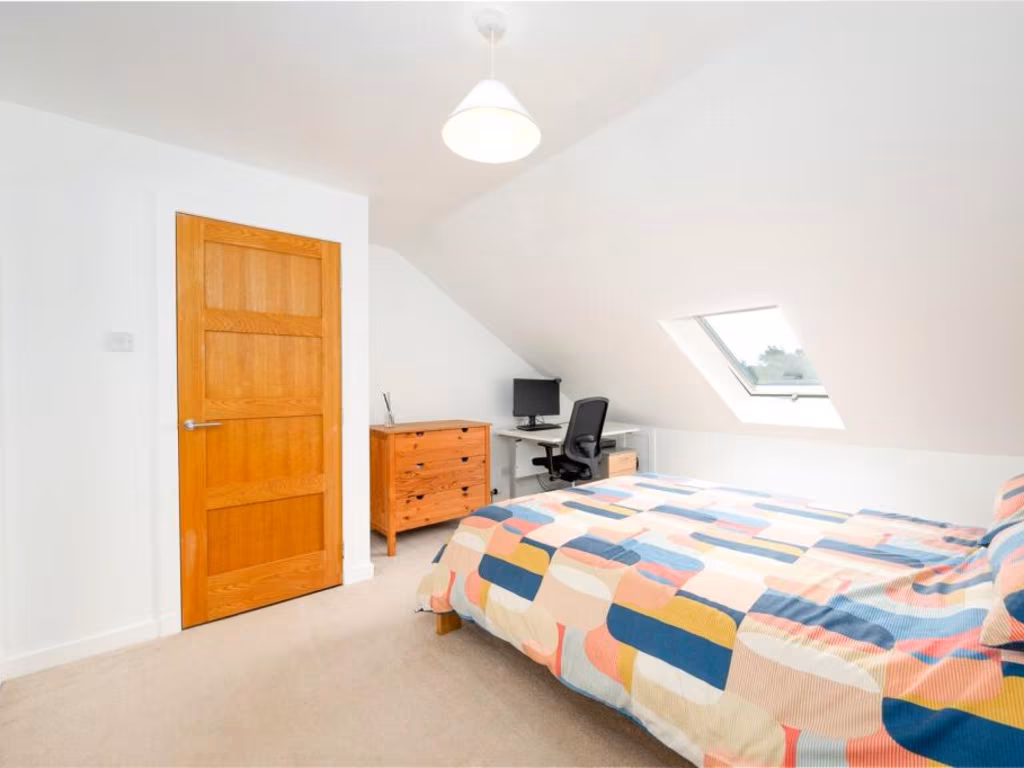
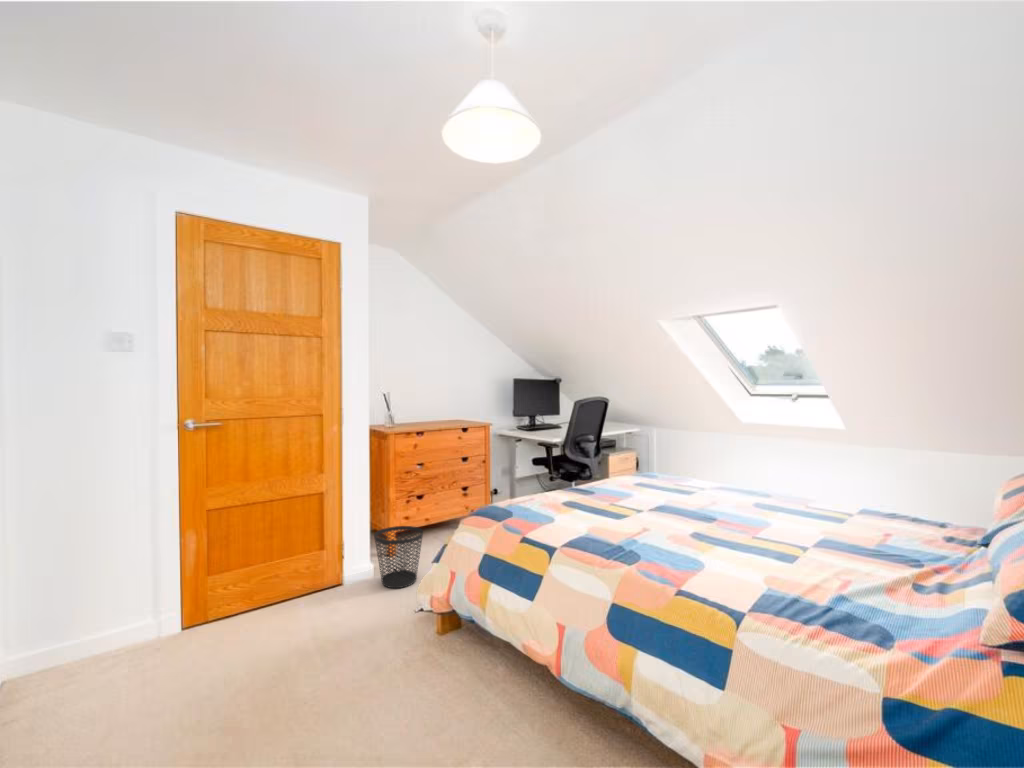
+ wastebasket (399, 557)
